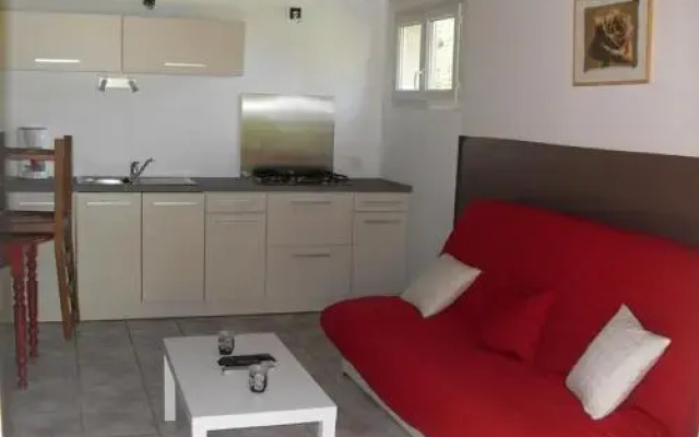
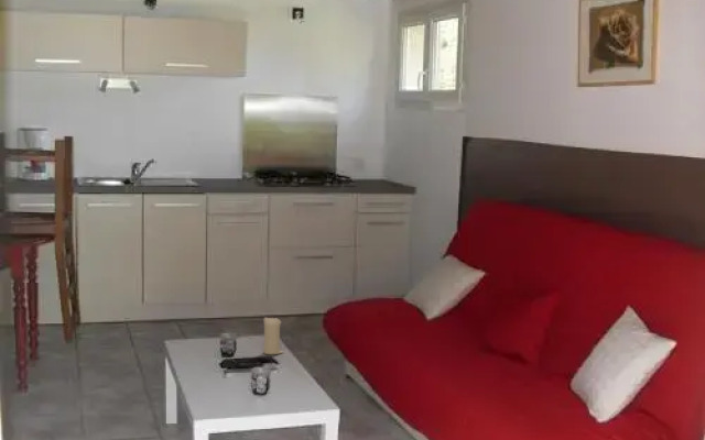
+ candle (272, 333)
